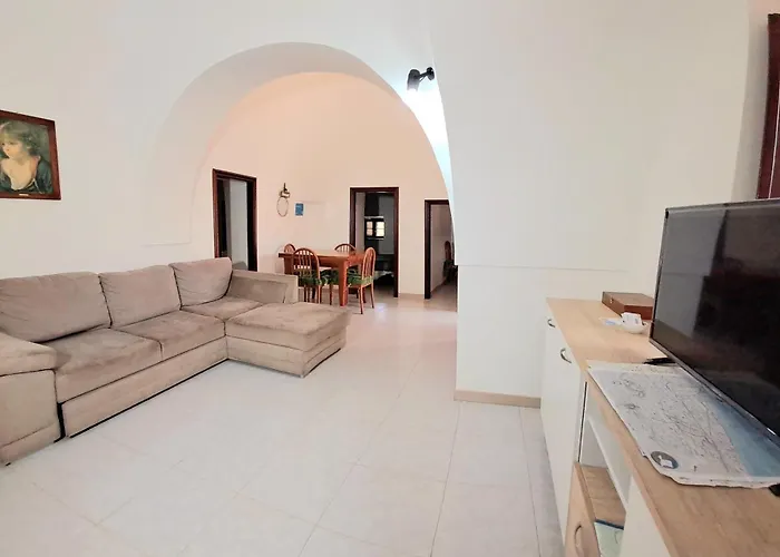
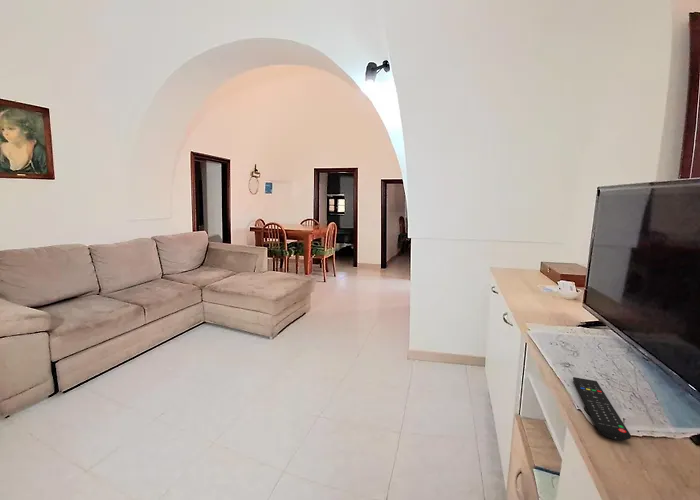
+ remote control (597, 405)
